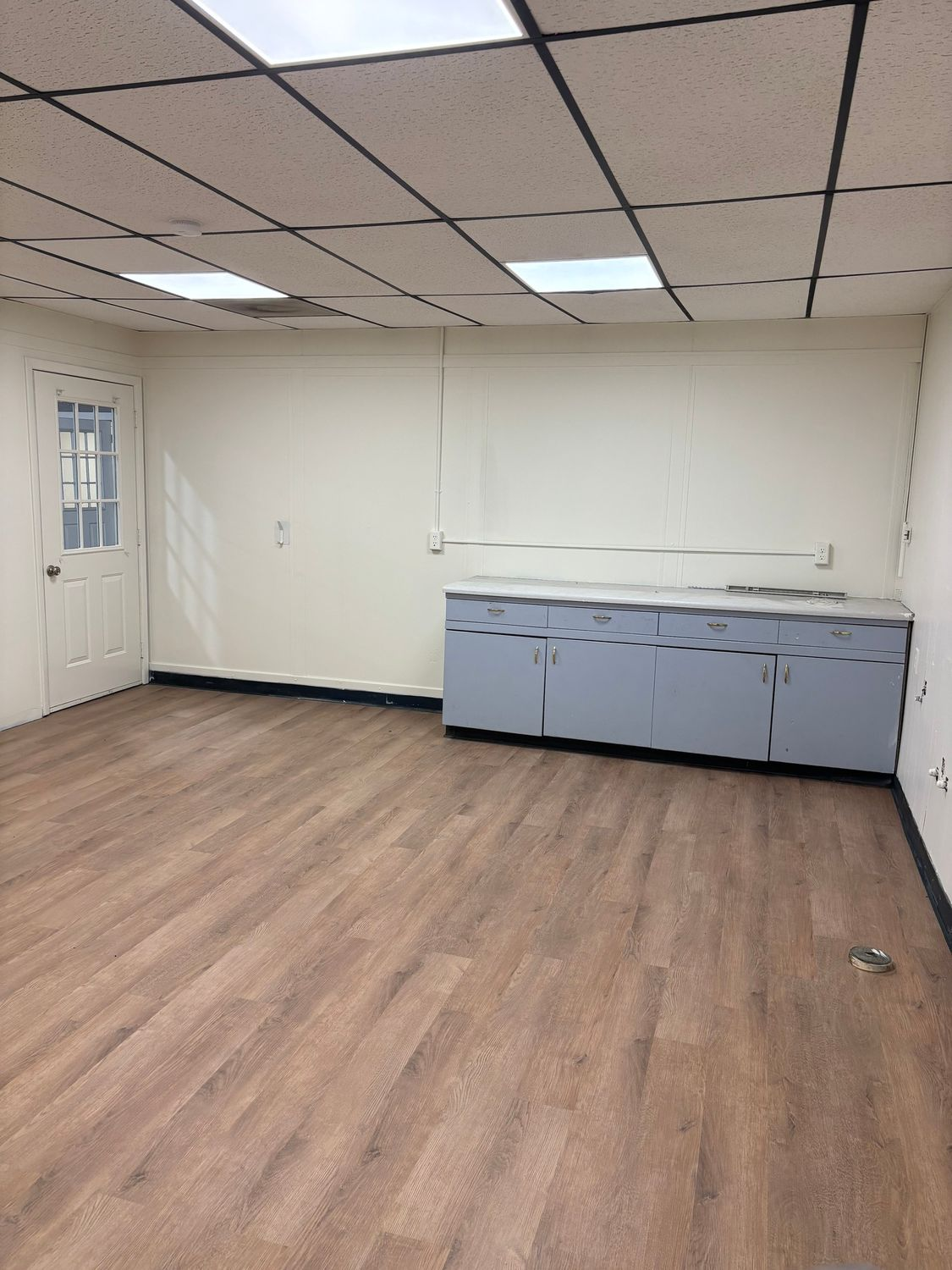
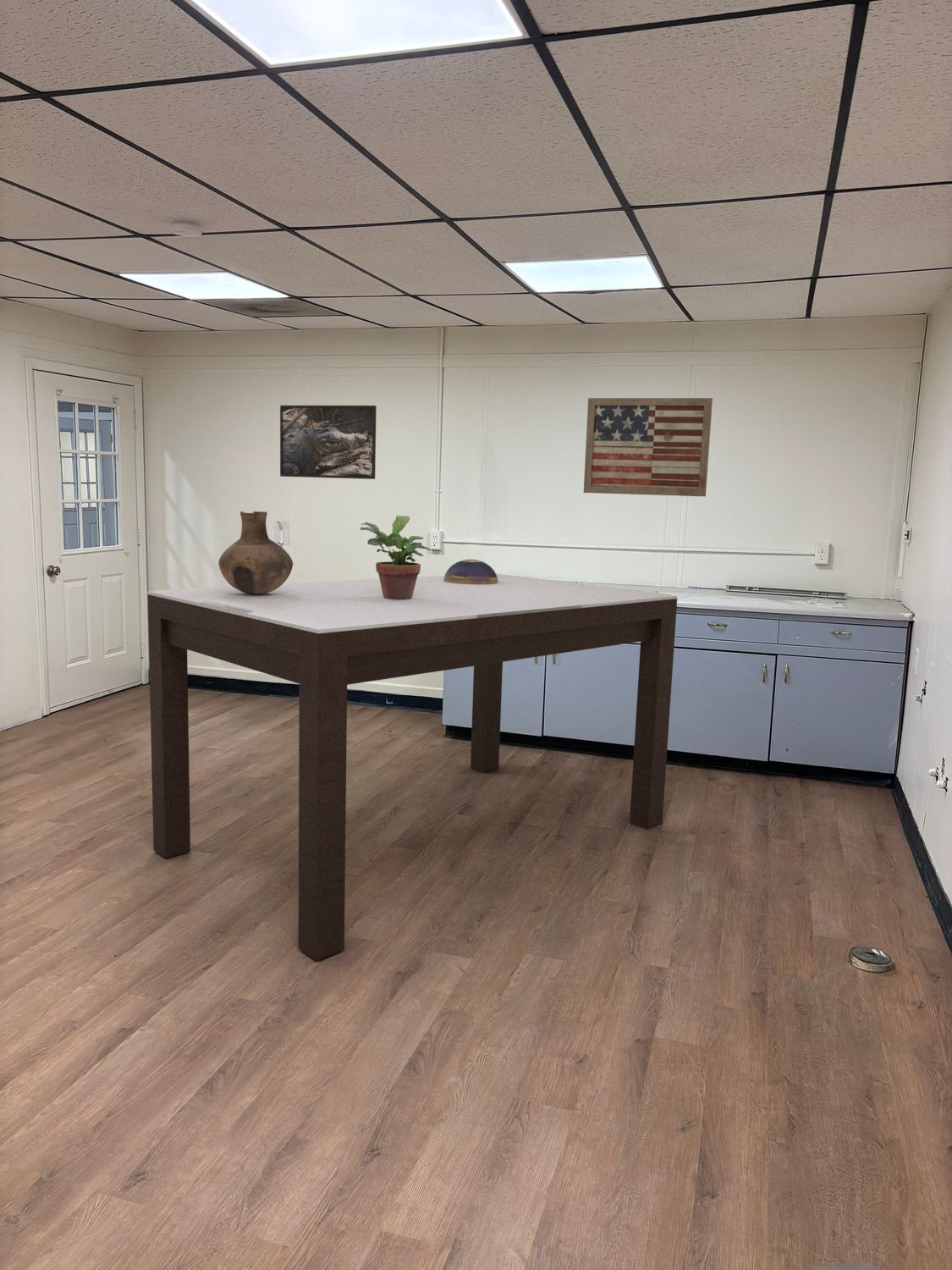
+ wall art (646, 446)
+ decorative bowl (470, 570)
+ potted plant (396, 557)
+ vase (256, 552)
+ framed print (327, 441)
+ dining table (417, 674)
